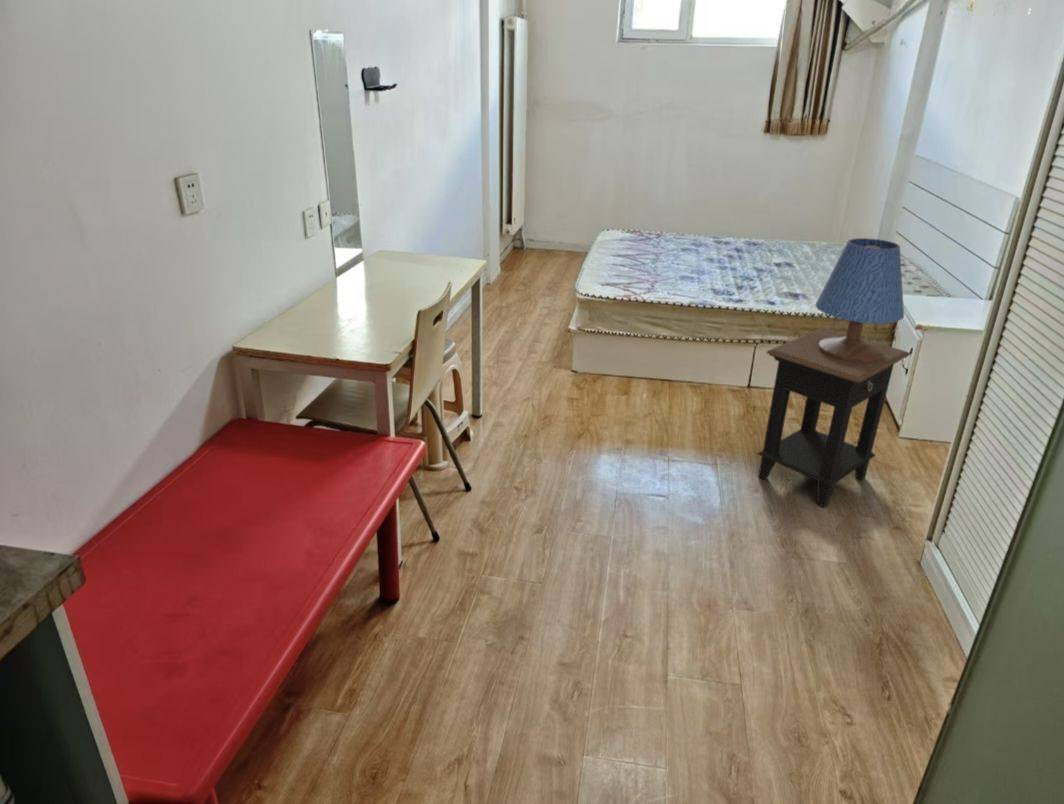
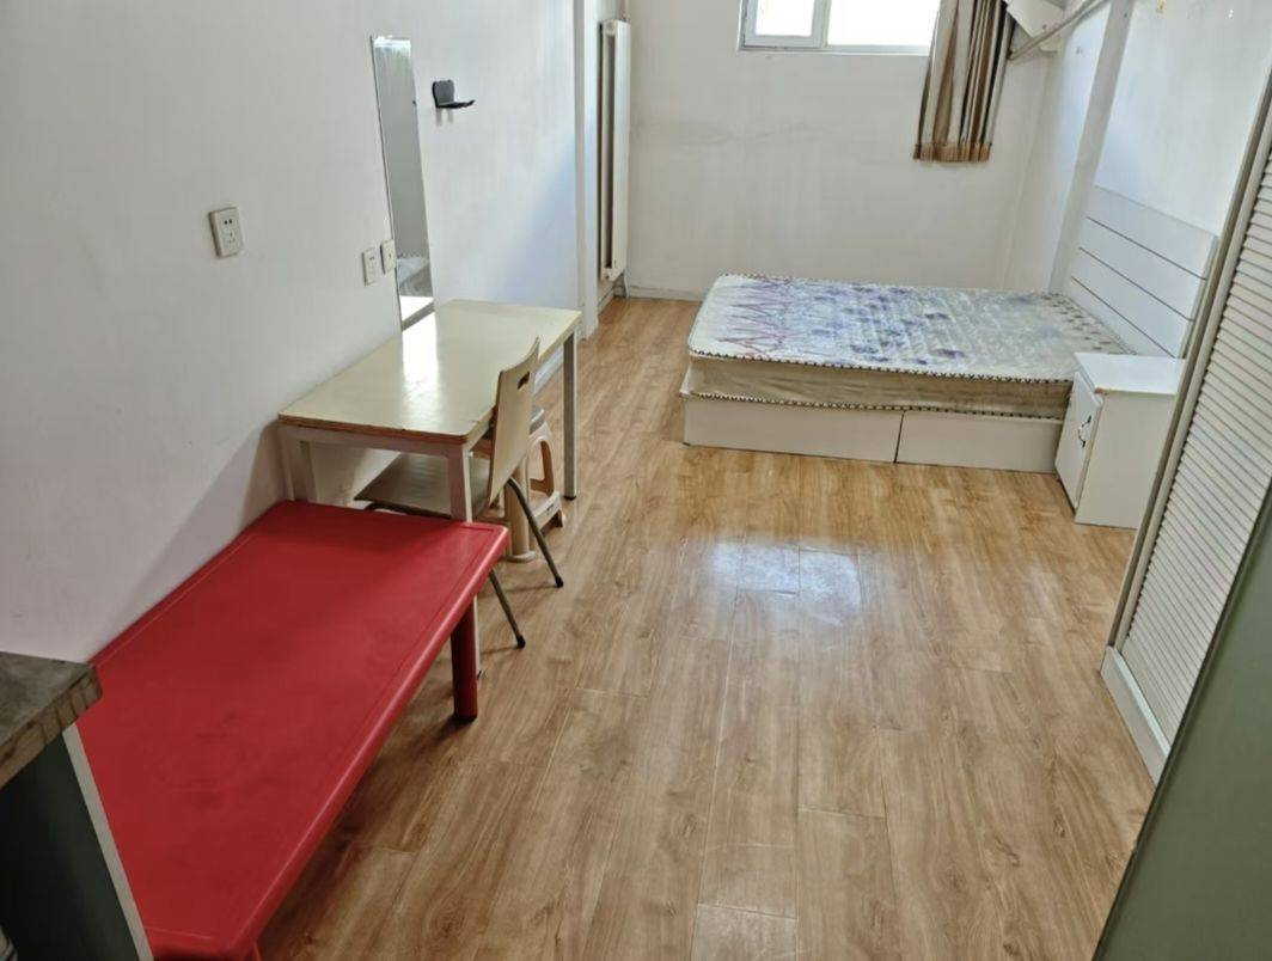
- table lamp (861, 299)
- side table (818, 416)
